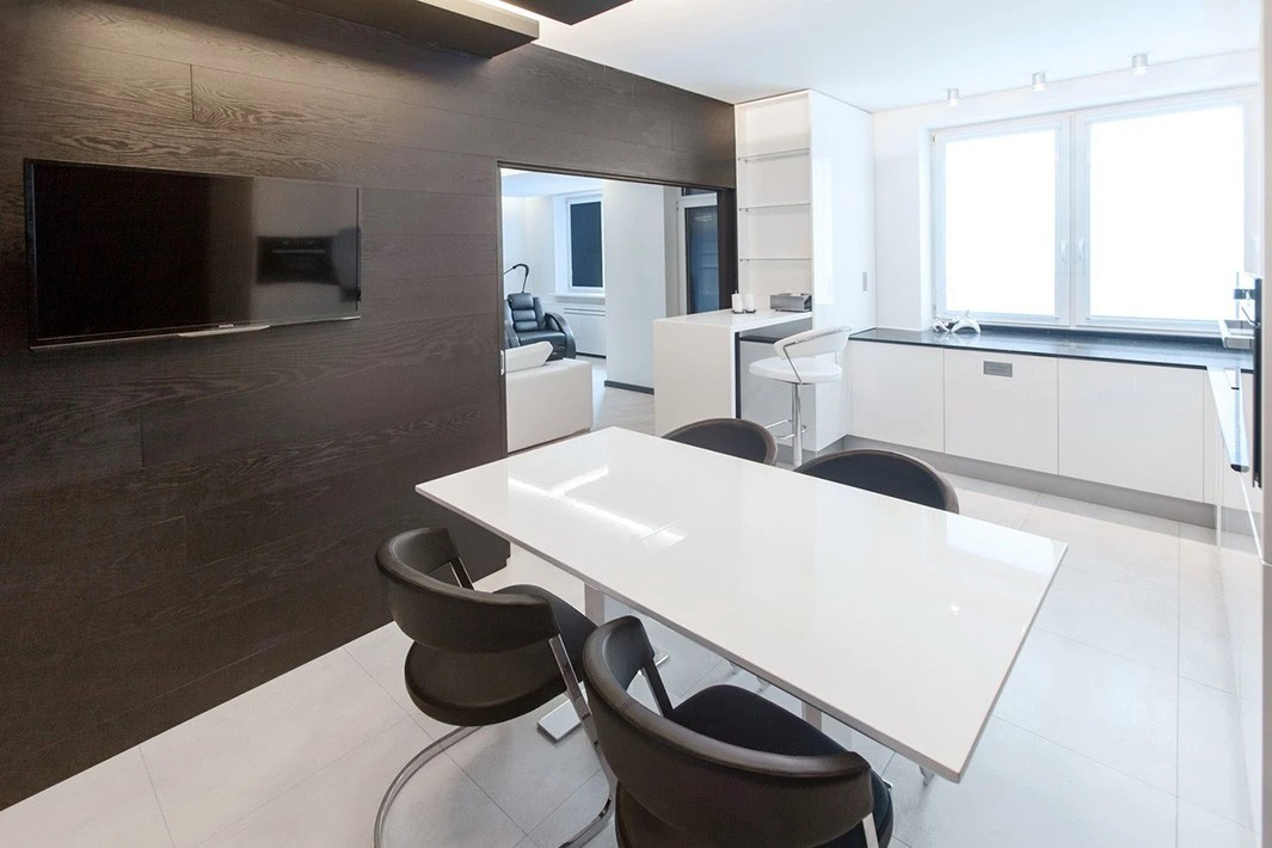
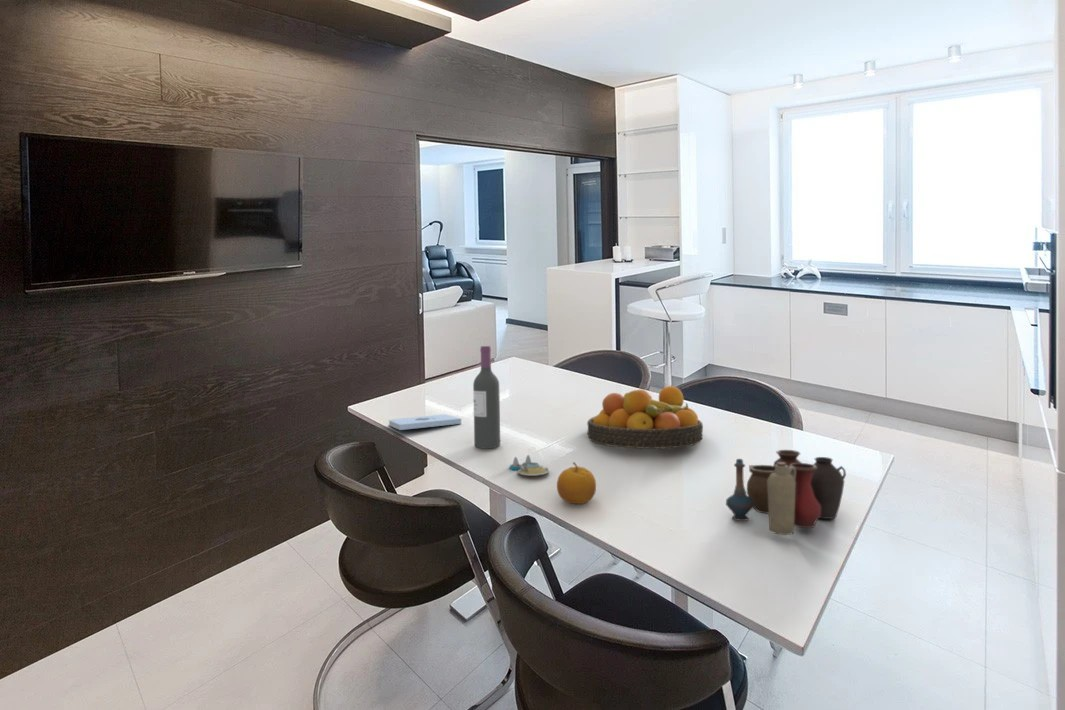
+ vase (783, 484)
+ fruit bowl (644, 413)
+ fruit (576, 481)
+ salt and pepper shaker set (529, 464)
+ notepad (424, 421)
+ wine bottle (486, 396)
